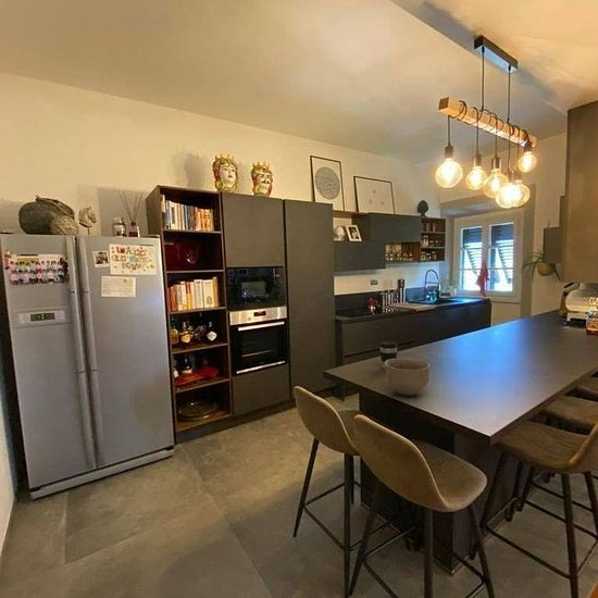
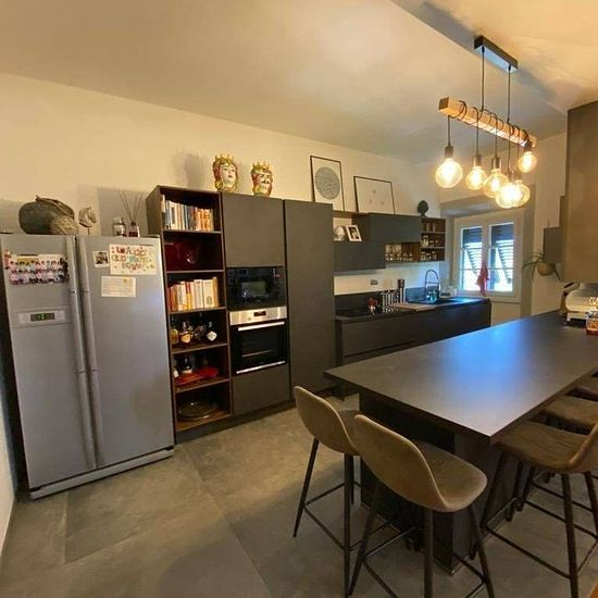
- coffee cup (388, 354)
- bowl (407, 377)
